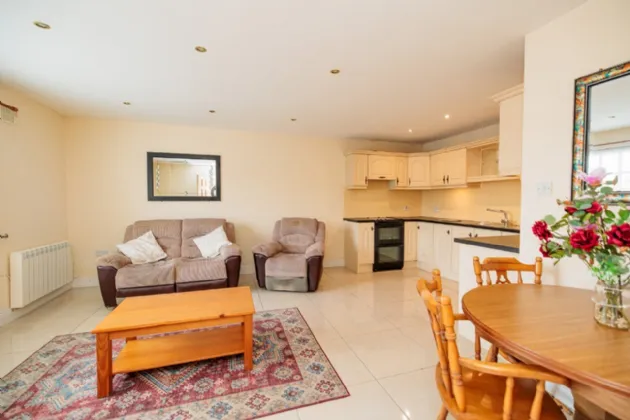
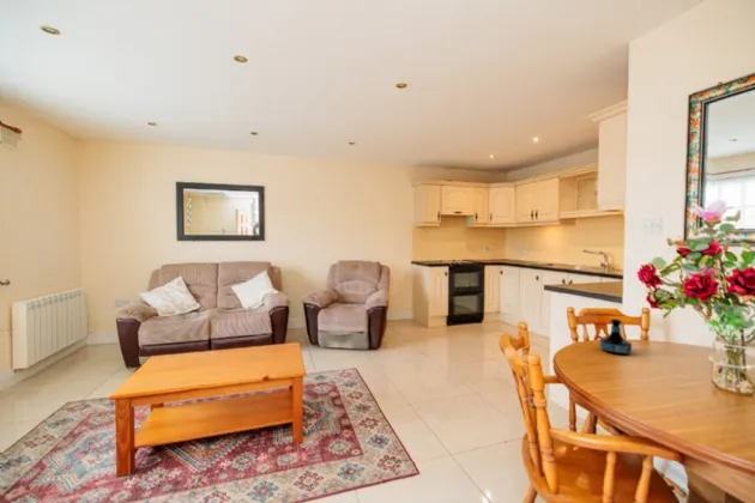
+ tequila bottle (615, 334)
